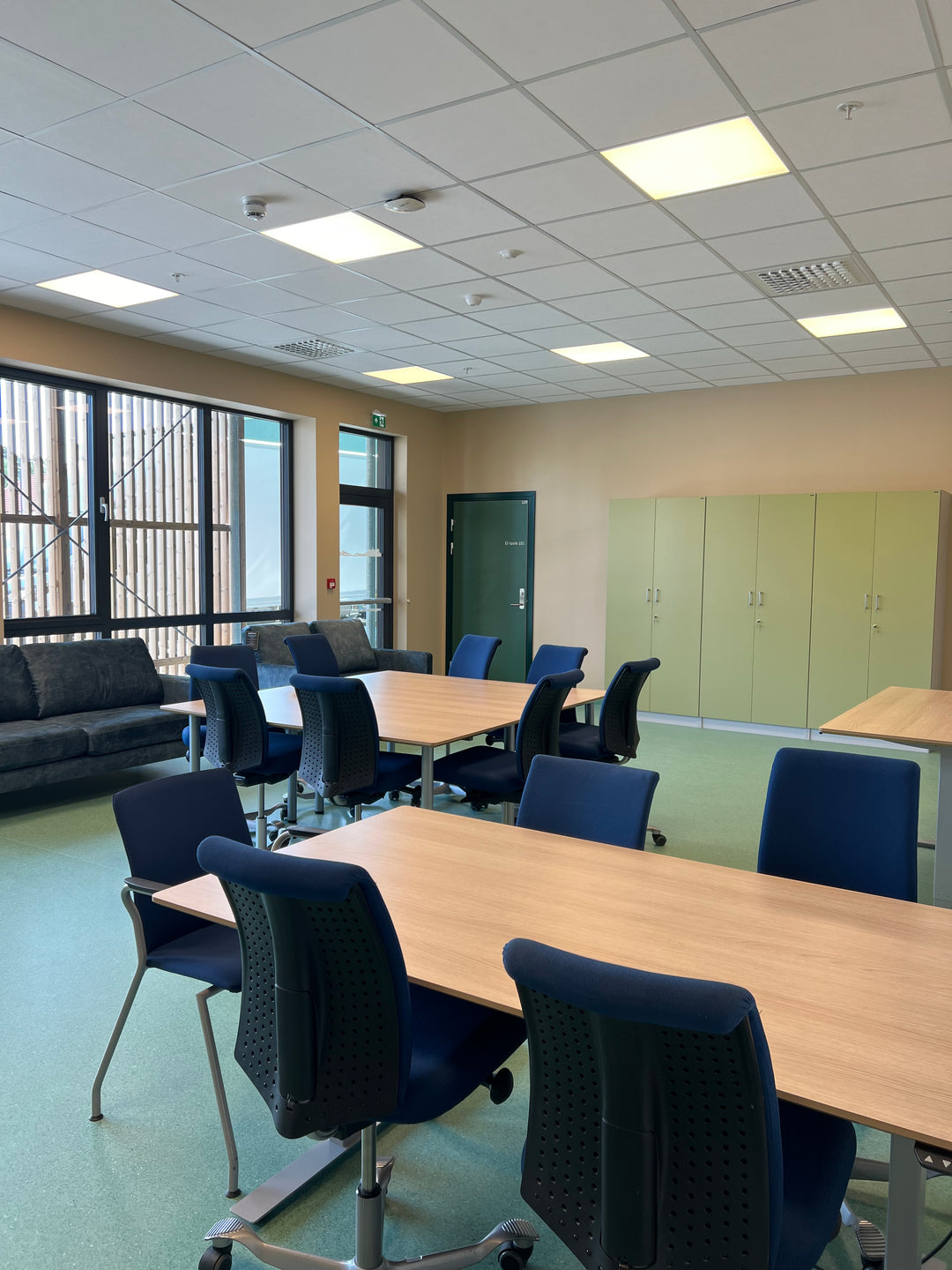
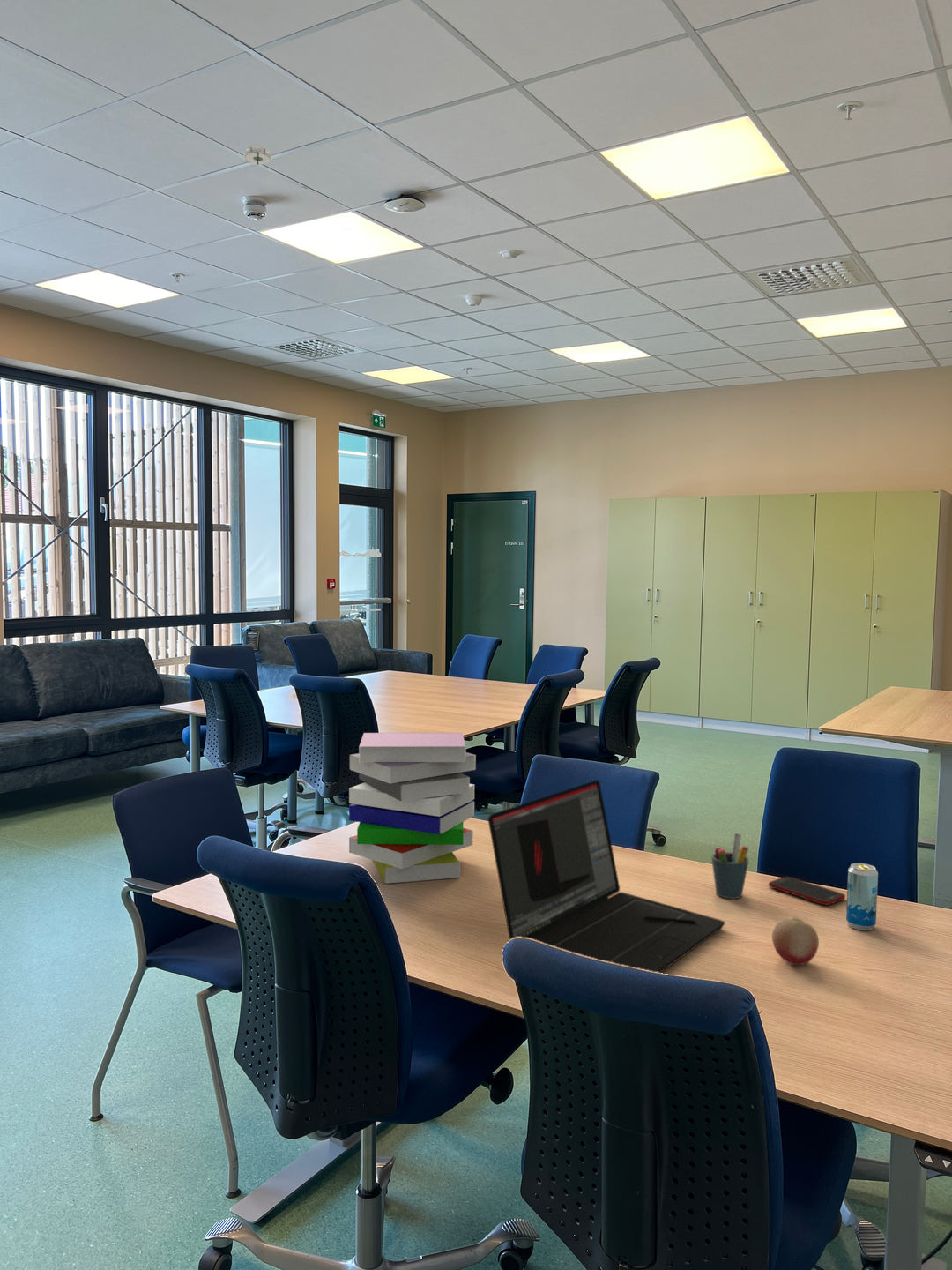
+ book (413, 802)
+ laptop (611, 873)
+ smoke detector (257, 155)
+ beverage can (861, 896)
+ cell phone (806, 890)
+ pen holder (730, 866)
+ fruit (795, 939)
